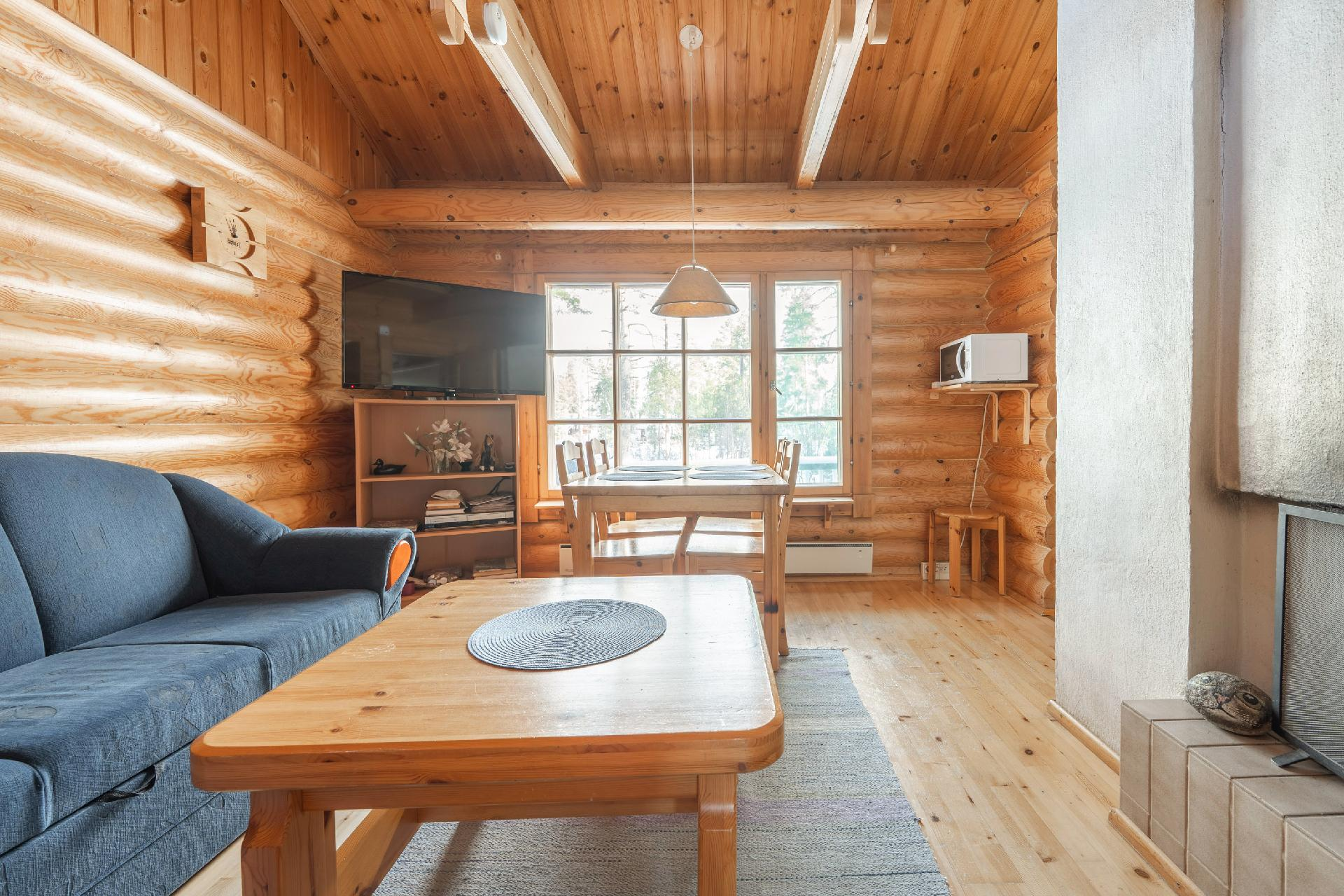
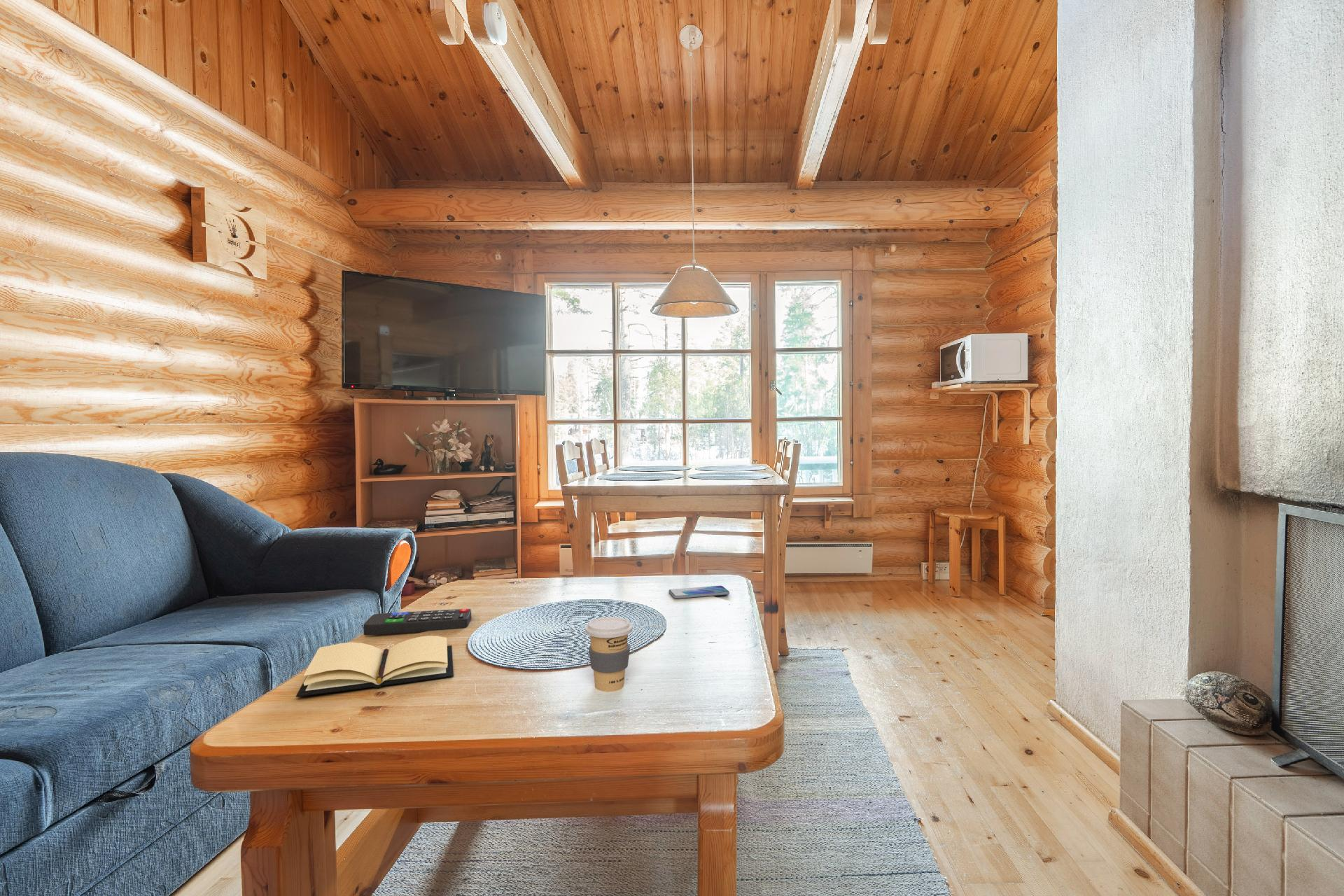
+ remote control (419, 620)
+ smartphone (699, 592)
+ coffee cup (609, 654)
+ book (382, 662)
